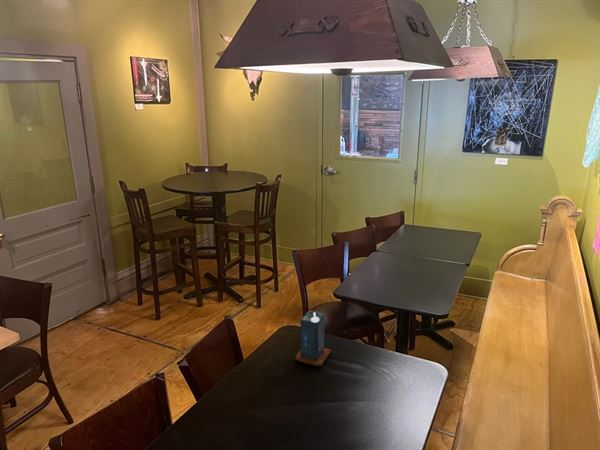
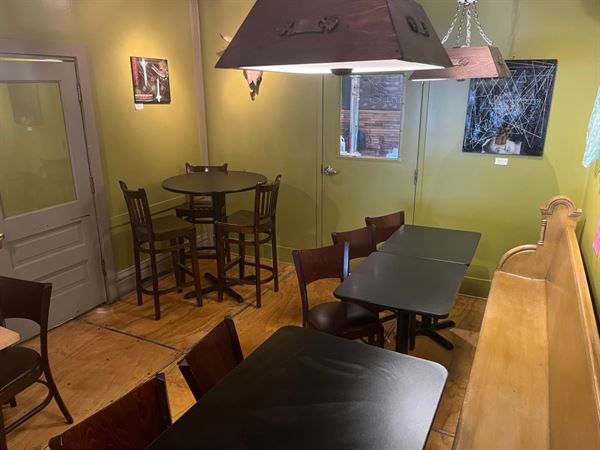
- candle (313, 333)
